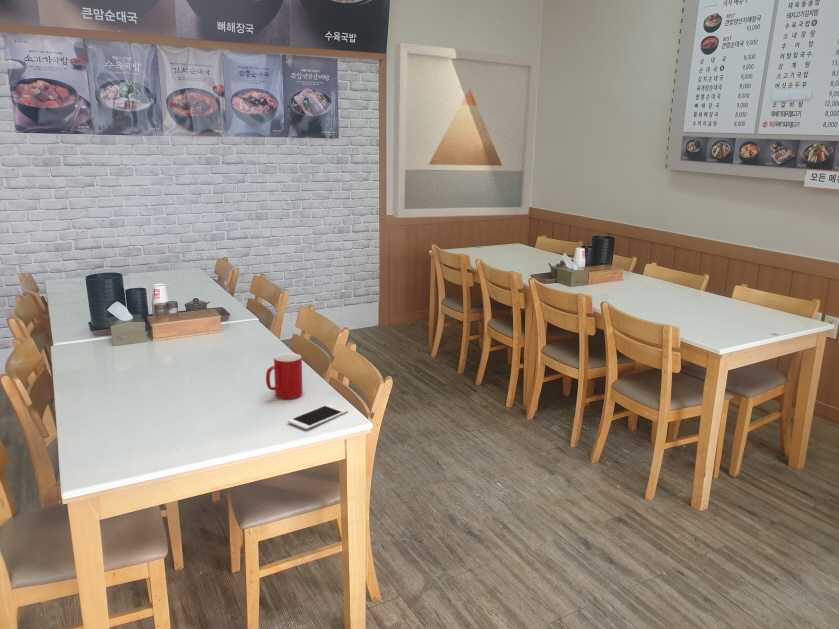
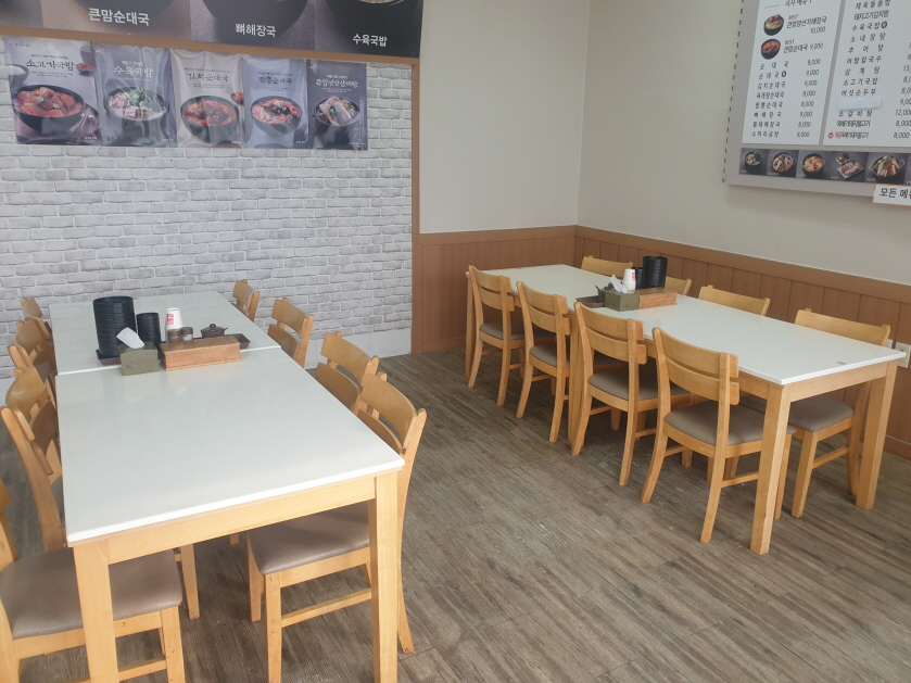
- wall art (466, 136)
- cup (282, 377)
- cell phone (318, 416)
